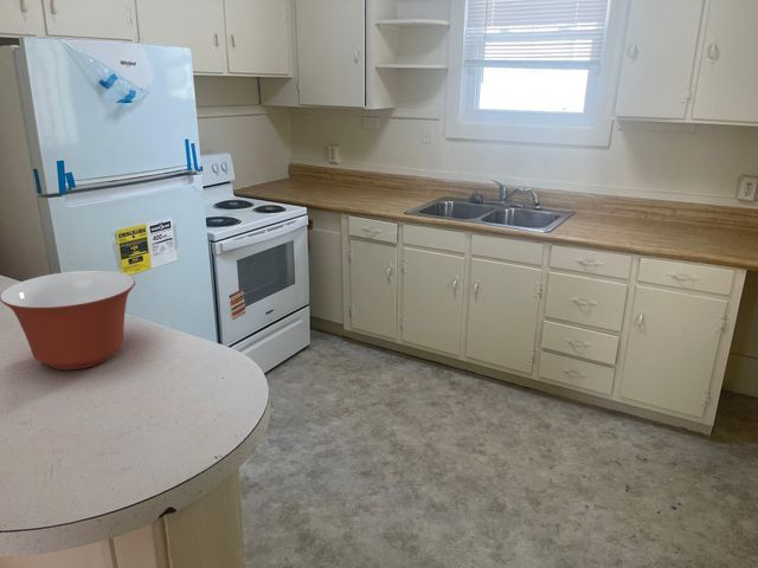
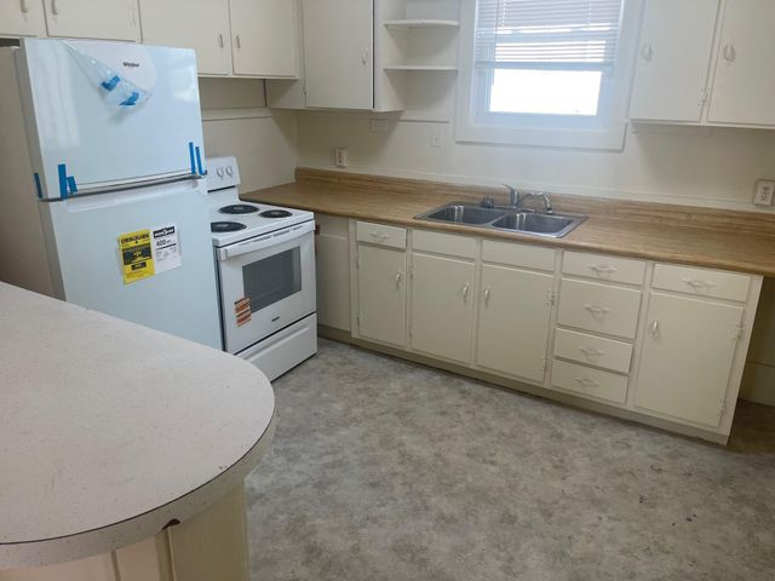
- mixing bowl (76, 322)
